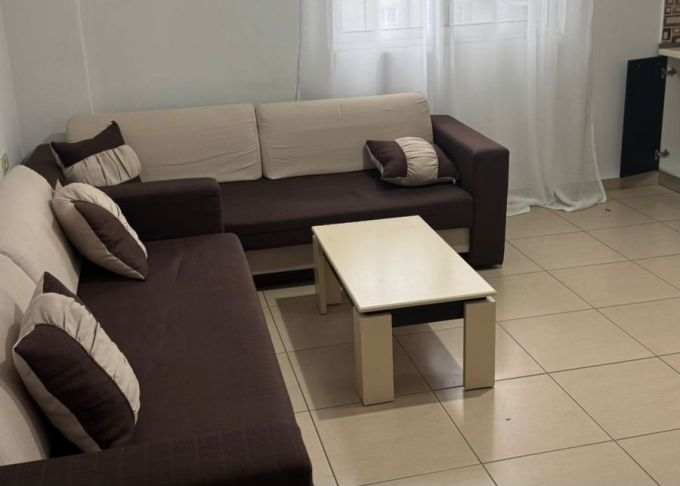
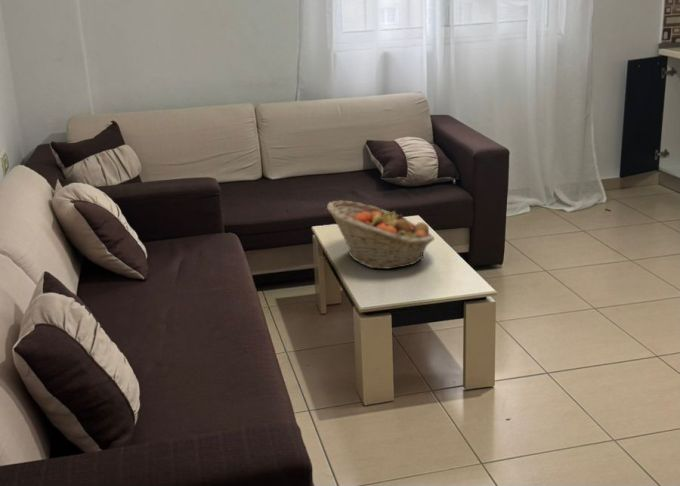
+ fruit basket (379, 230)
